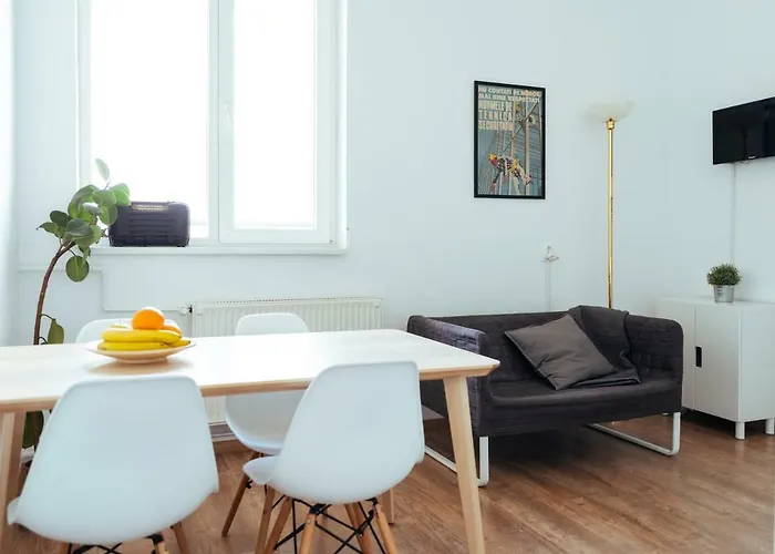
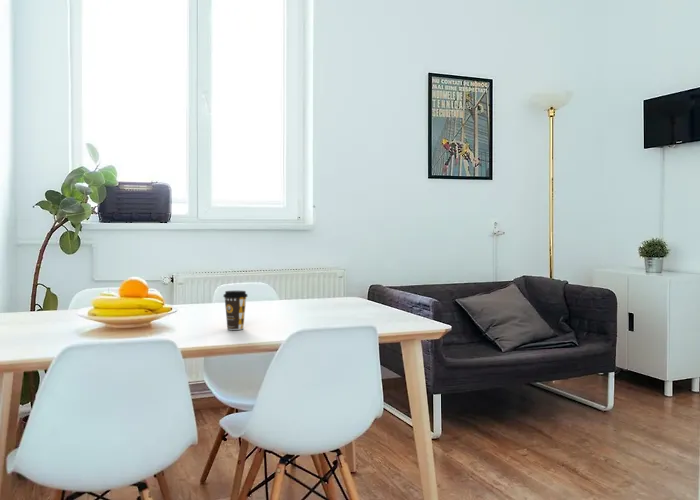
+ coffee cup (235, 310)
